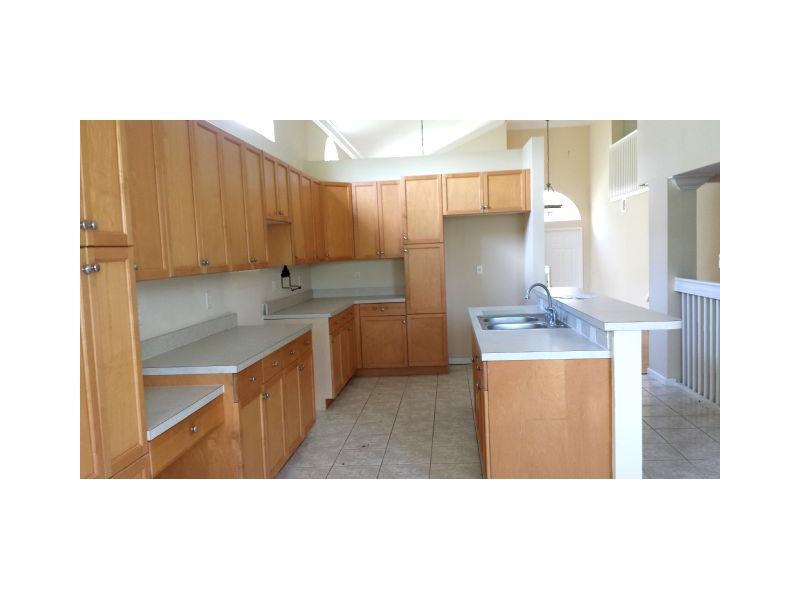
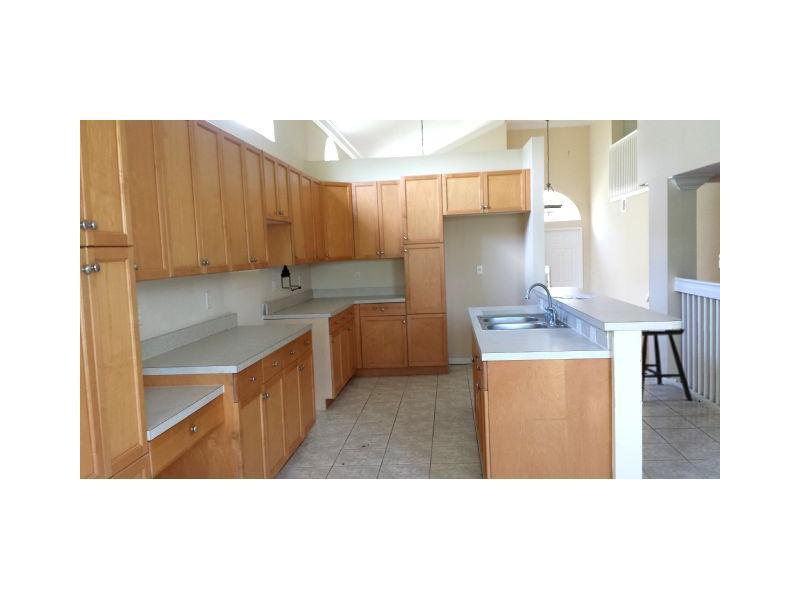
+ stool (646, 358)
